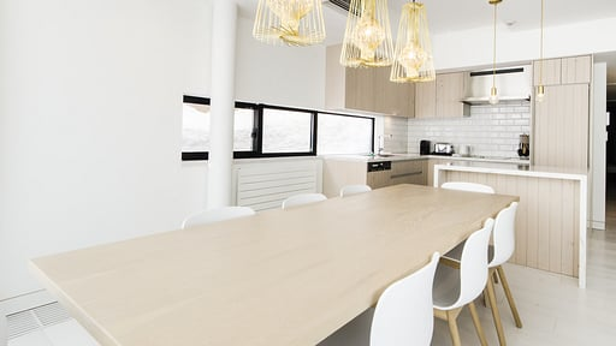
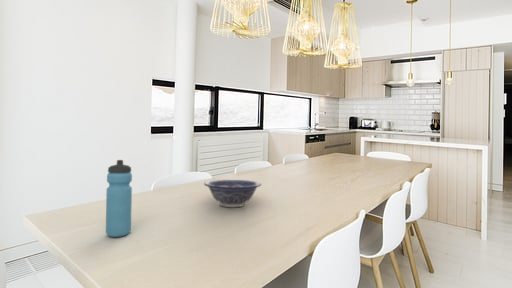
+ decorative bowl (232, 193)
+ water bottle (119, 196)
